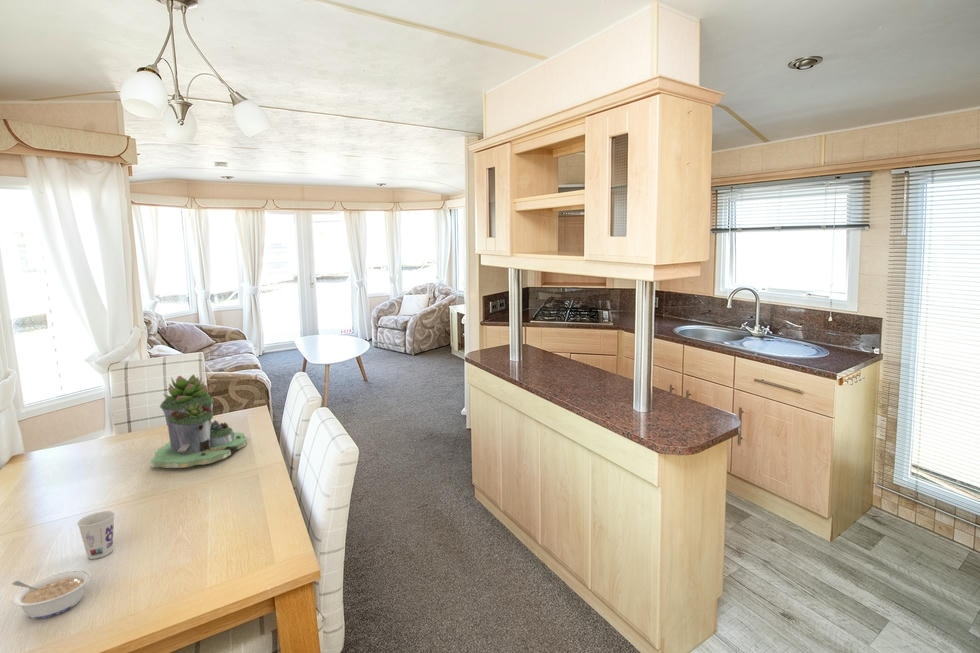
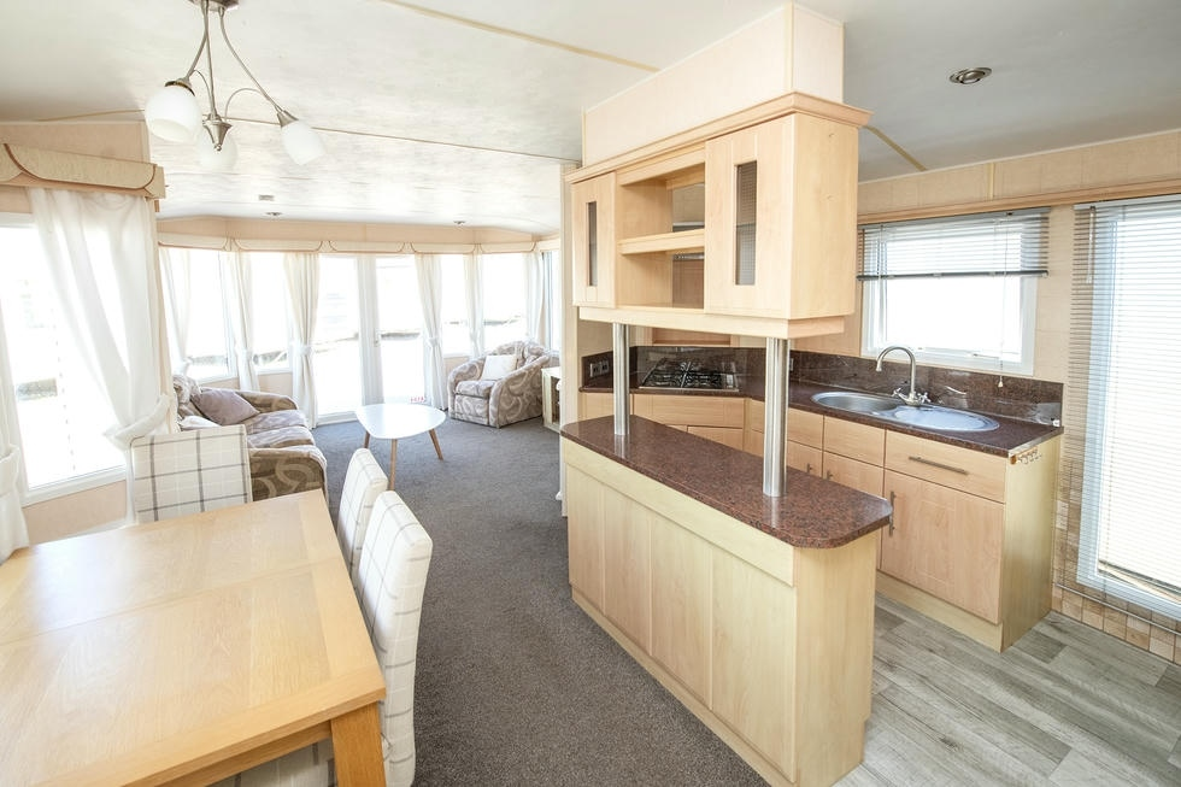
- legume (50, 595)
- succulent planter (197, 412)
- cup (98, 535)
